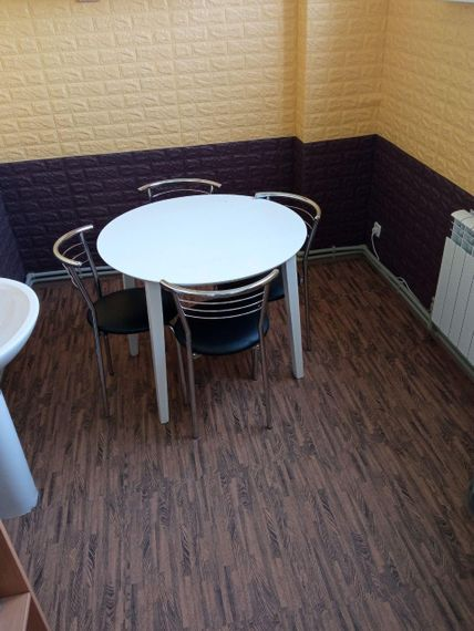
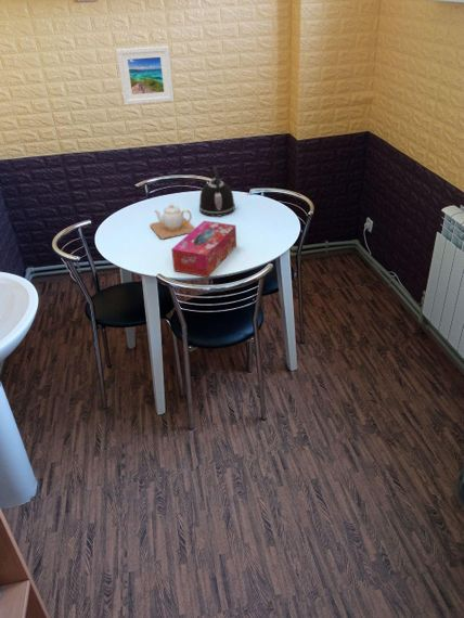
+ tissue box (205, 247)
+ teapot (171, 216)
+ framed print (145, 75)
+ kettle (216, 189)
